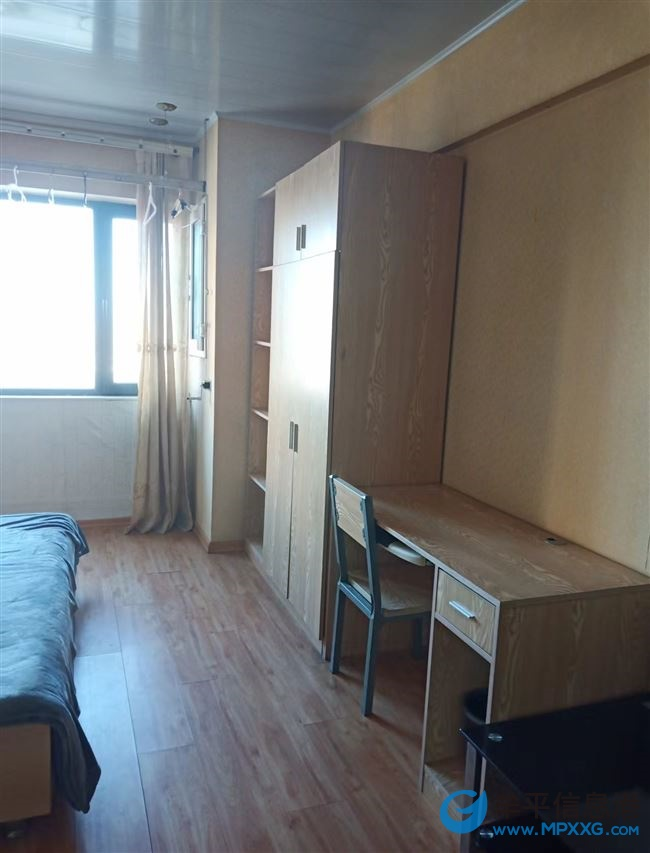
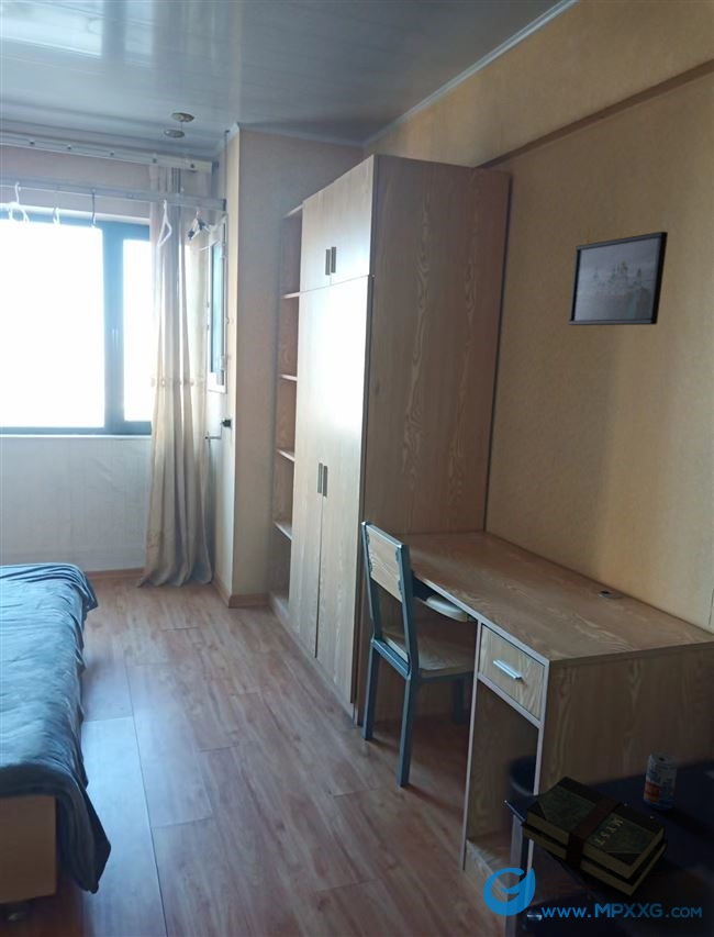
+ book (593, 829)
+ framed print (613, 282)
+ beverage can (660, 779)
